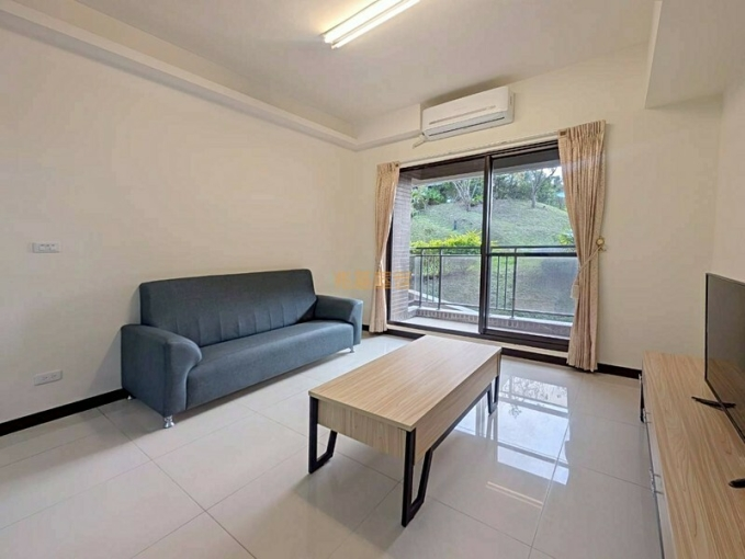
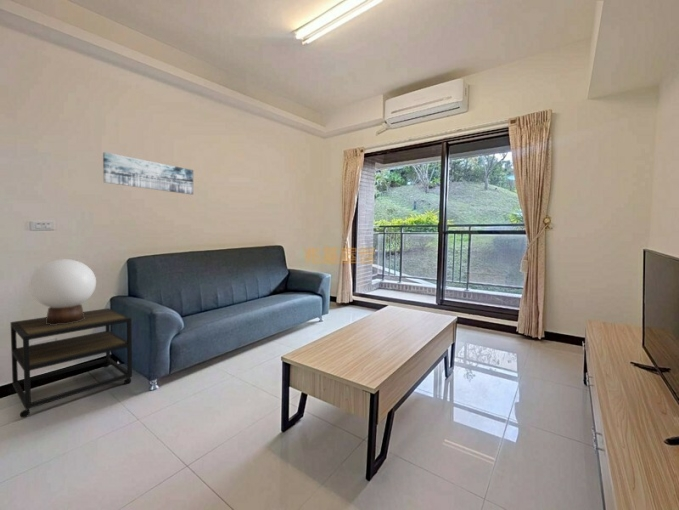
+ side table (71, 354)
+ wall art (152, 175)
+ table lamp (64, 289)
